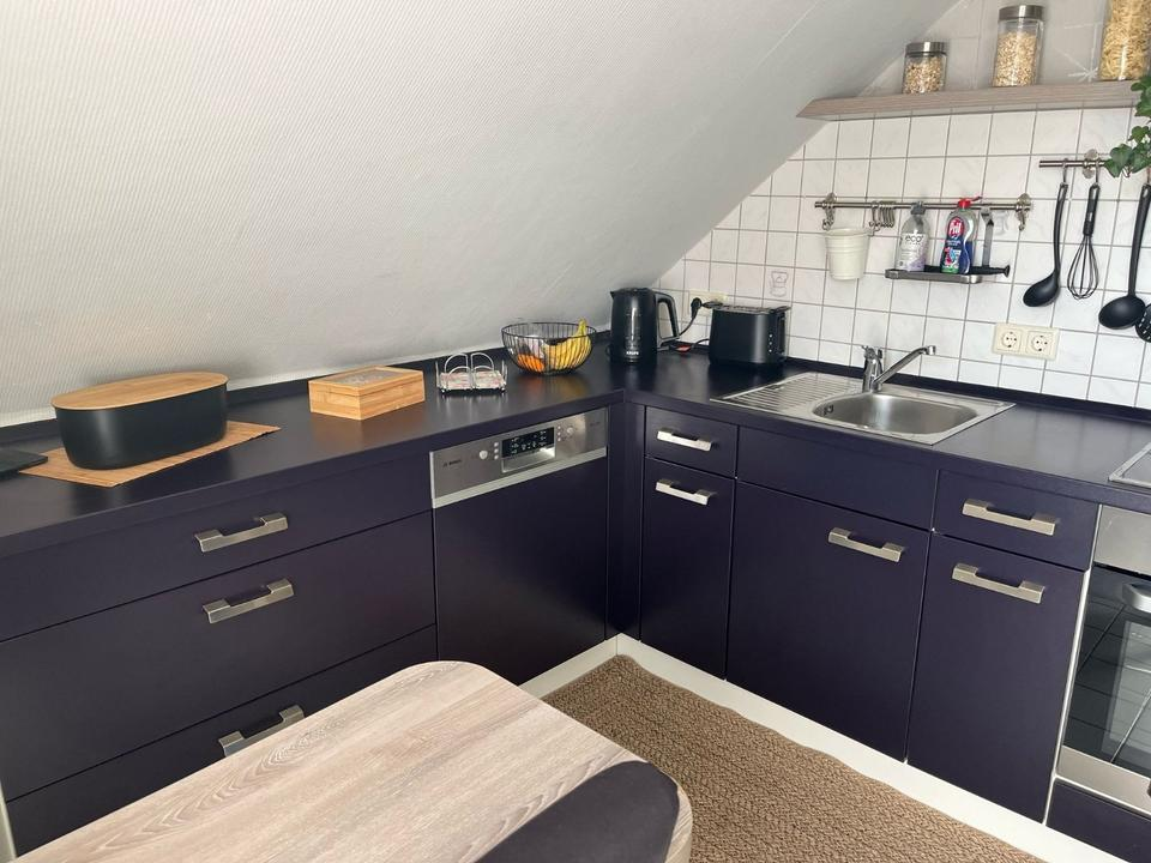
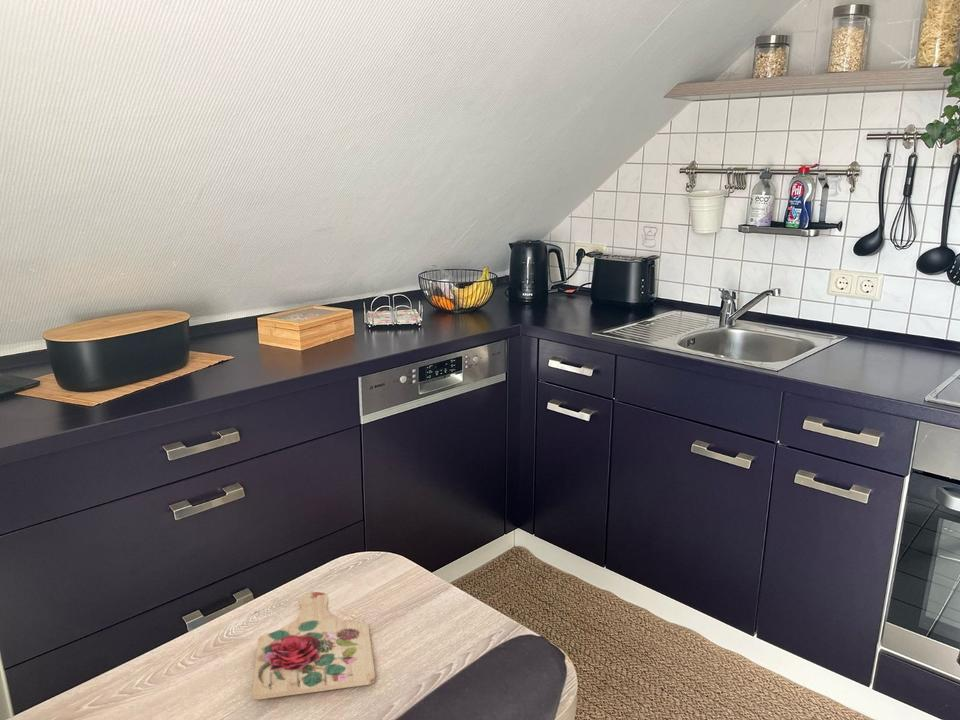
+ cutting board (313, 630)
